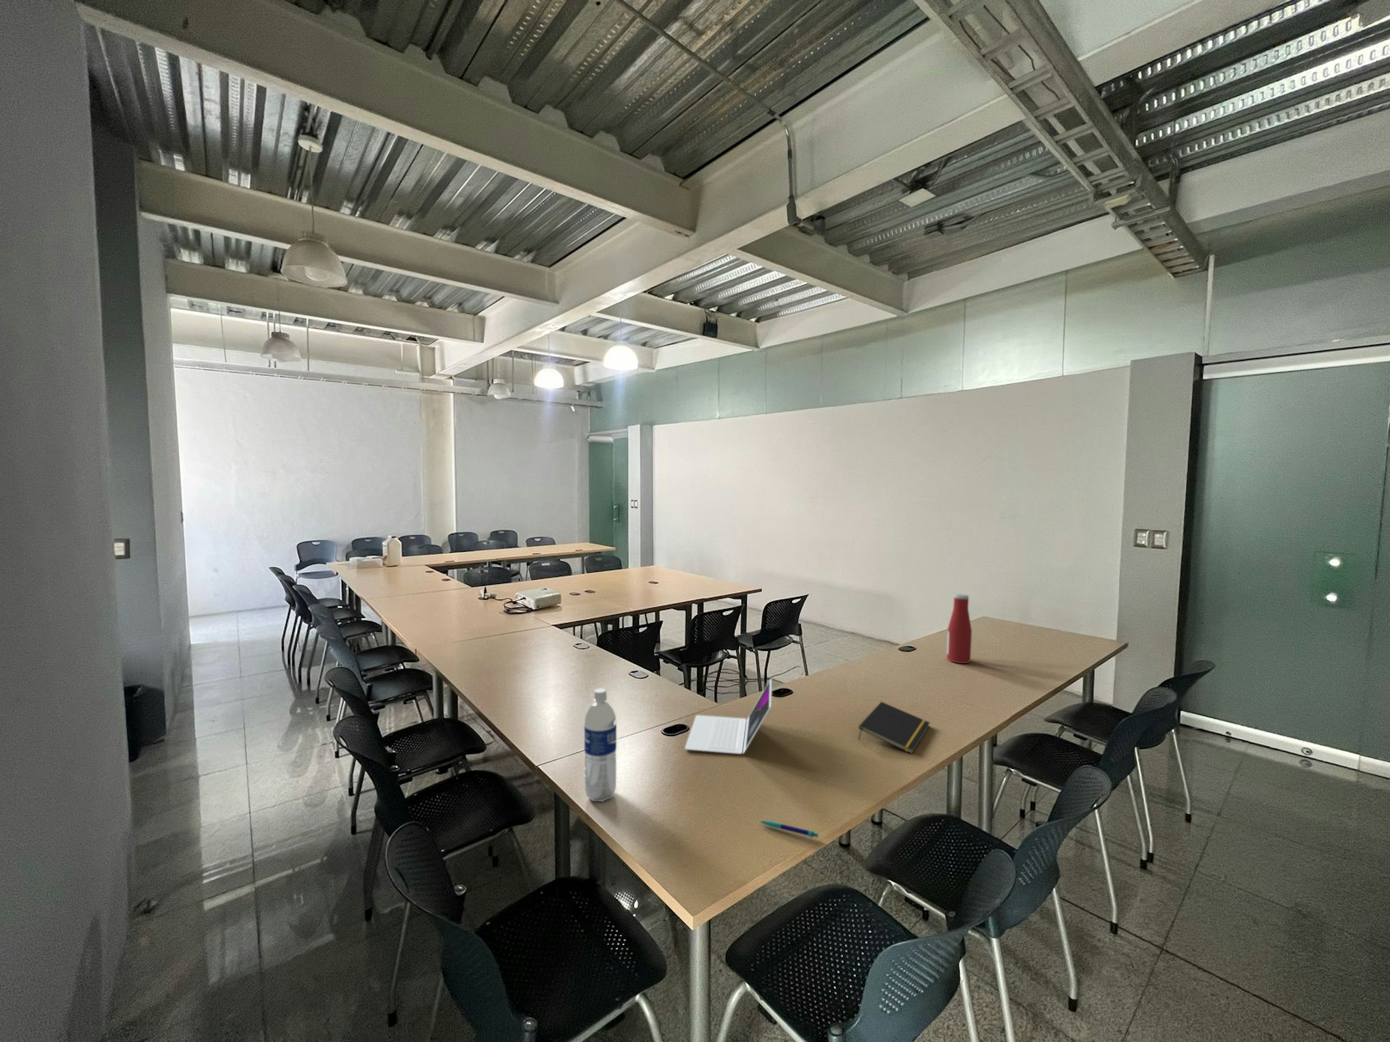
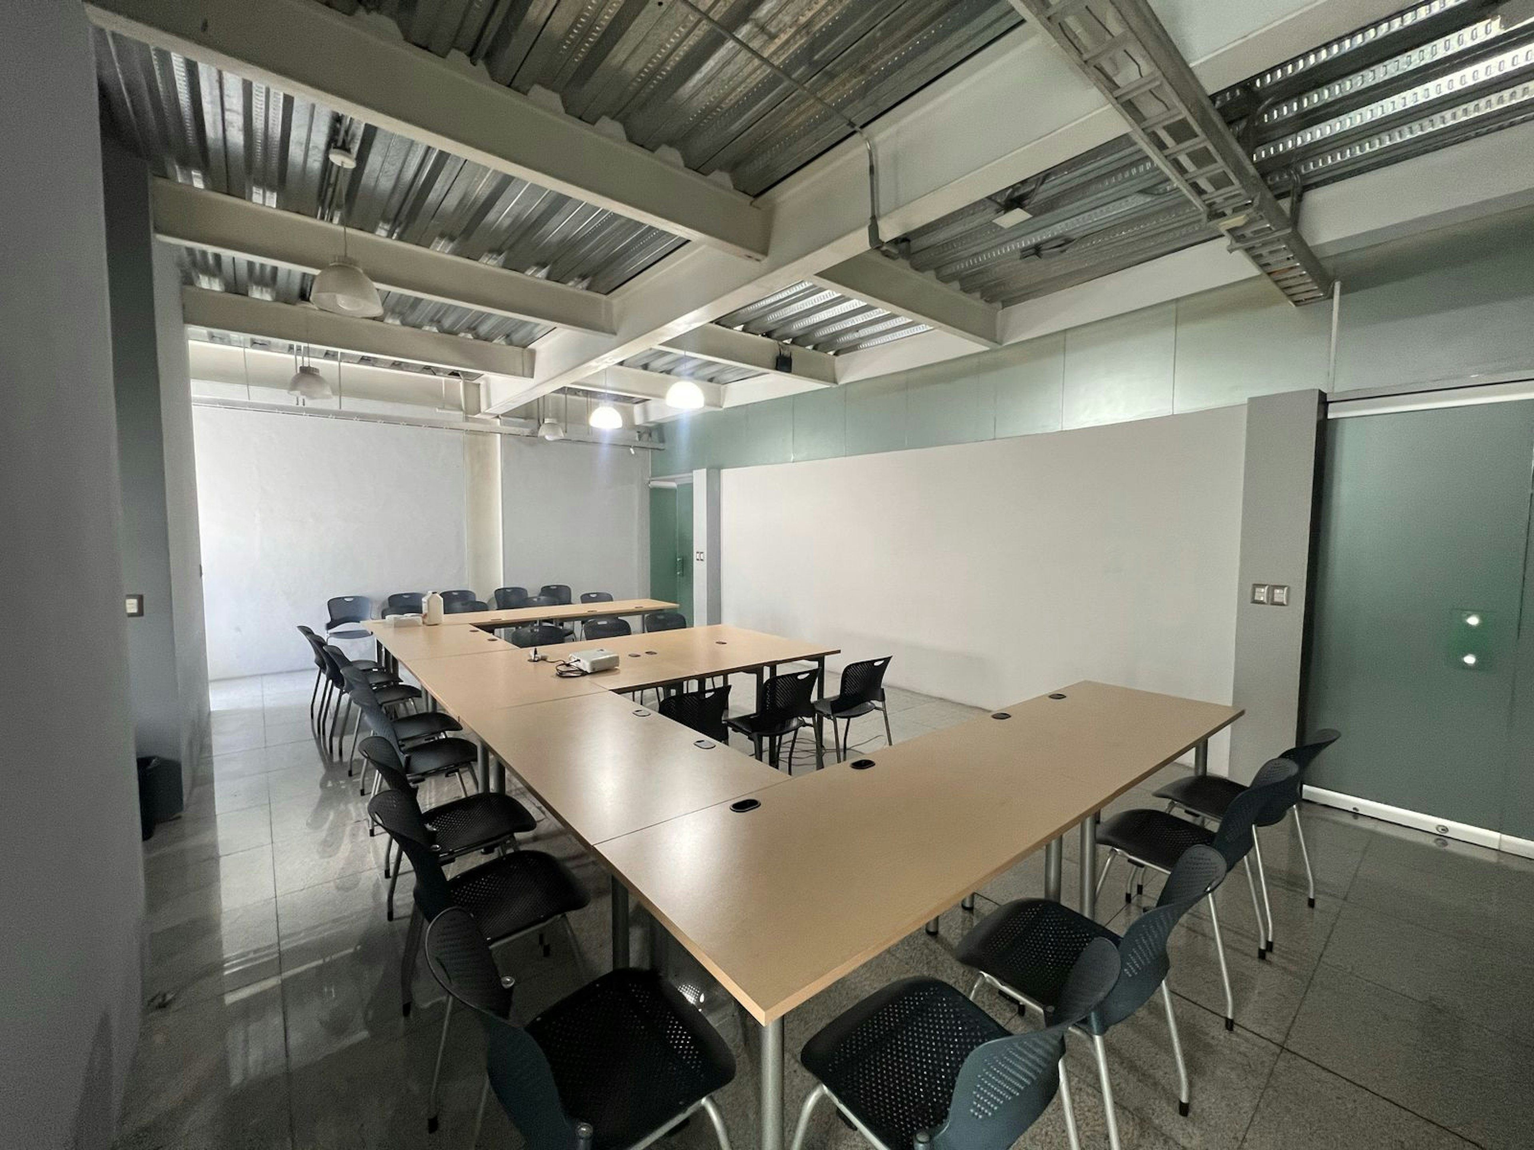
- pen (788, 827)
- notepad (895, 726)
- water bottle (601, 743)
- bottle (960, 627)
- laptop (729, 717)
